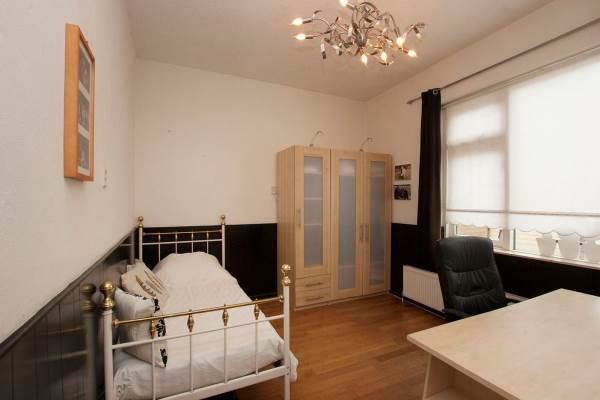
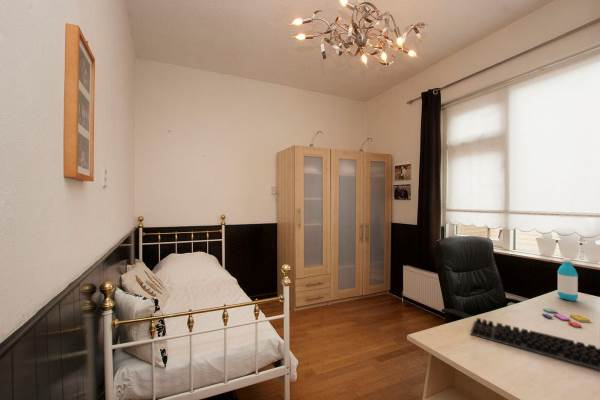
+ water bottle (567, 278)
+ books (565, 317)
+ computer keyboard (535, 341)
